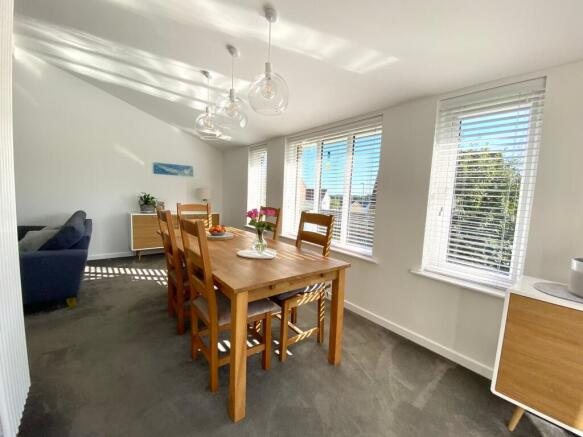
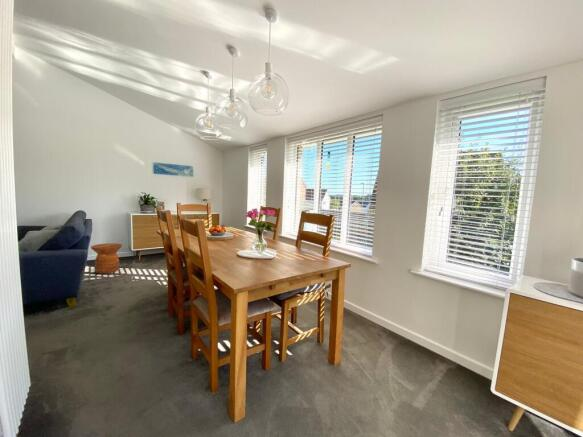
+ side table (107, 258)
